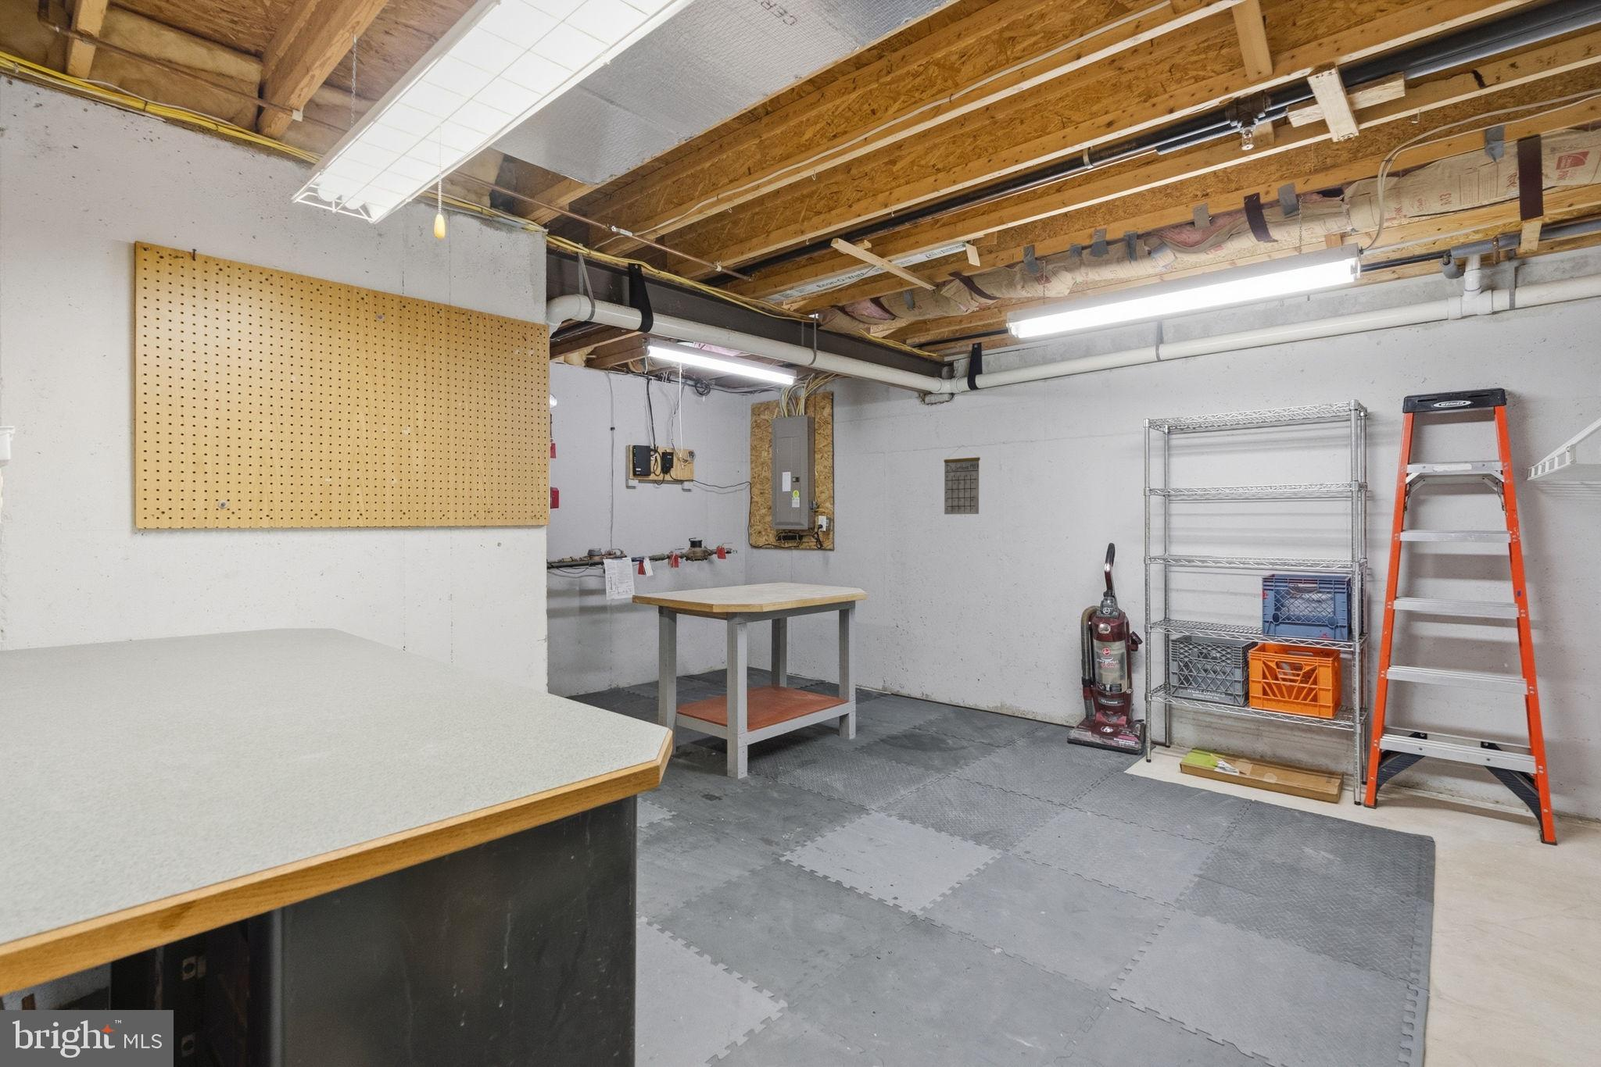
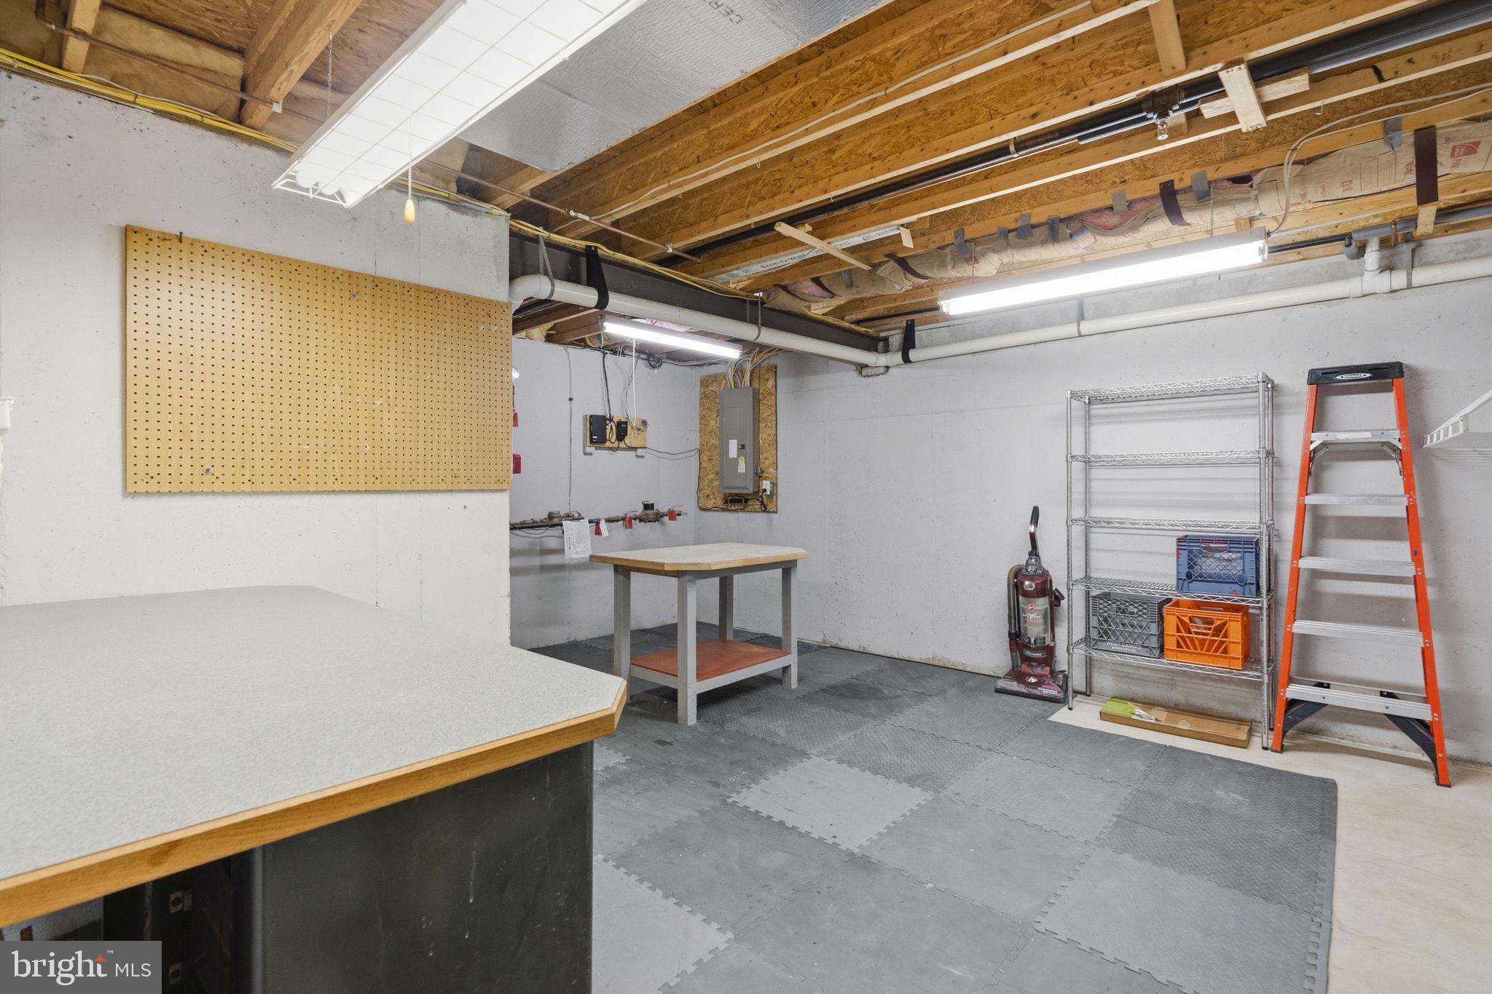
- calendar (961, 480)
